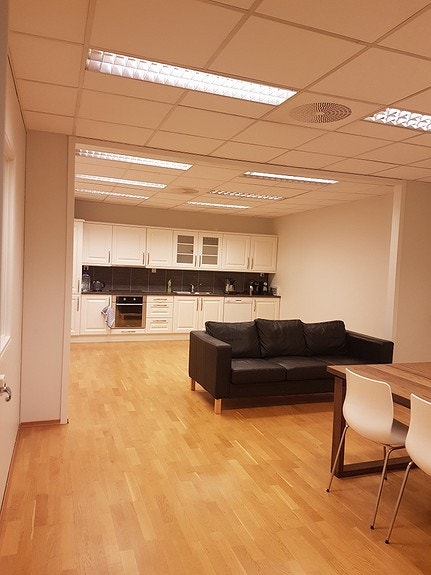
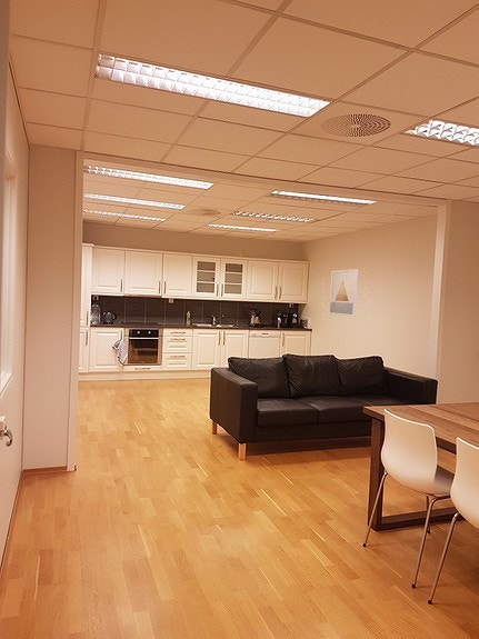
+ wall art (342, 292)
